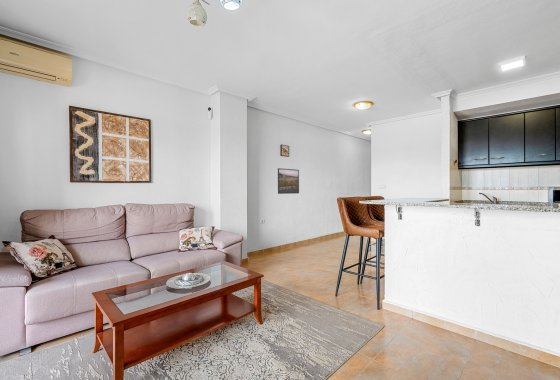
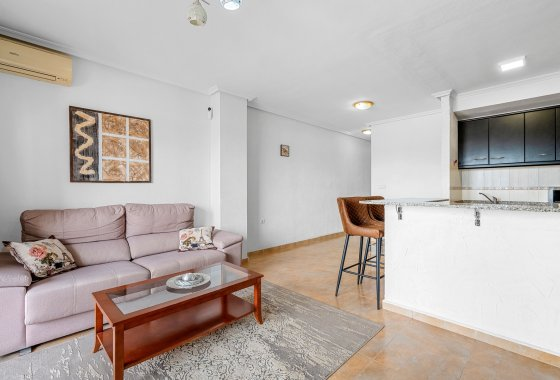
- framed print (288, 181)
